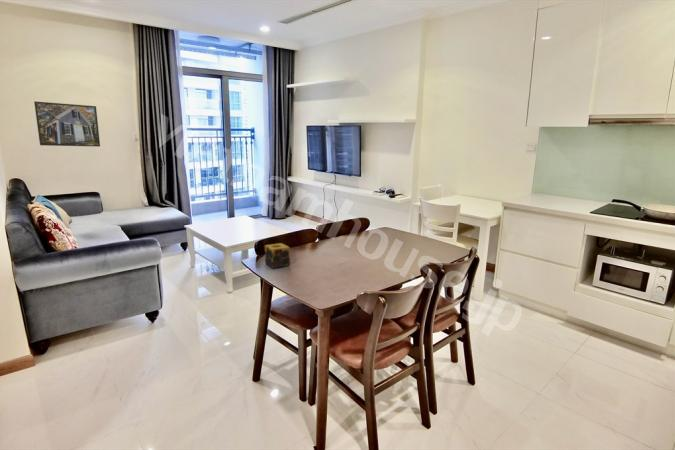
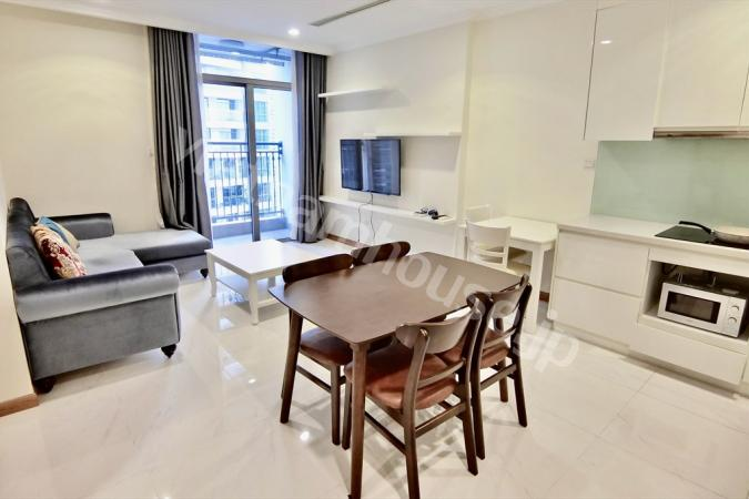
- candle (277, 255)
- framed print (68, 125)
